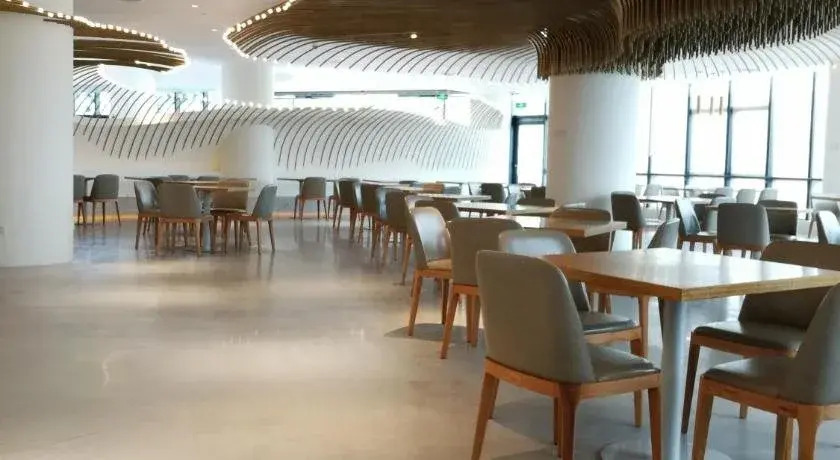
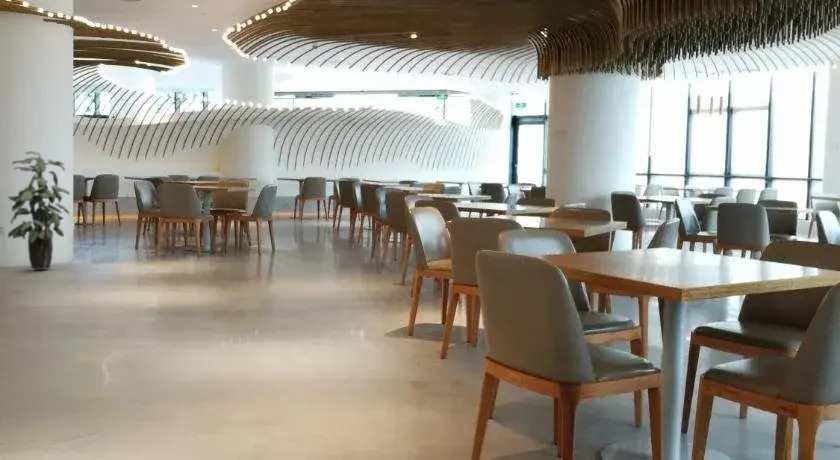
+ indoor plant (37, 210)
